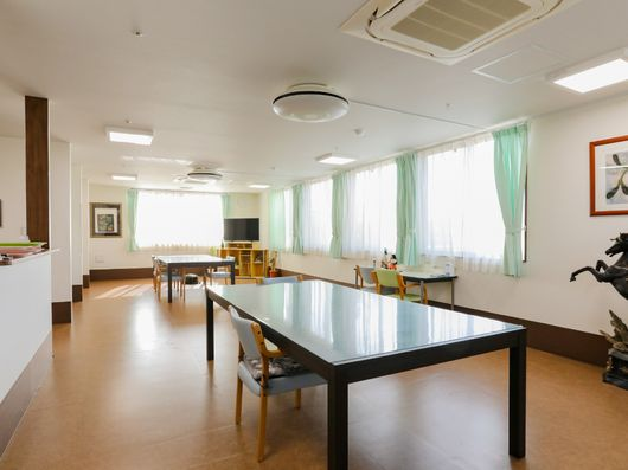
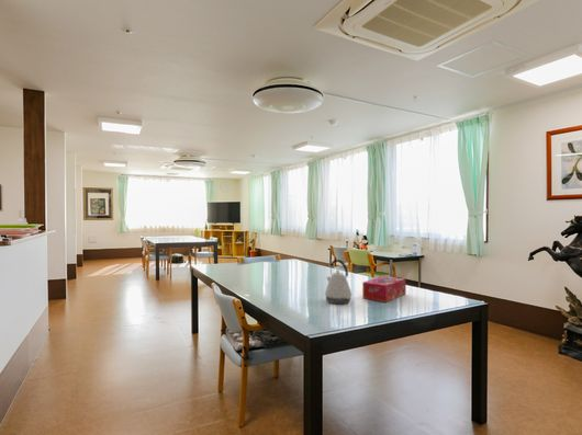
+ kettle (337, 279)
+ tissue box (384, 288)
